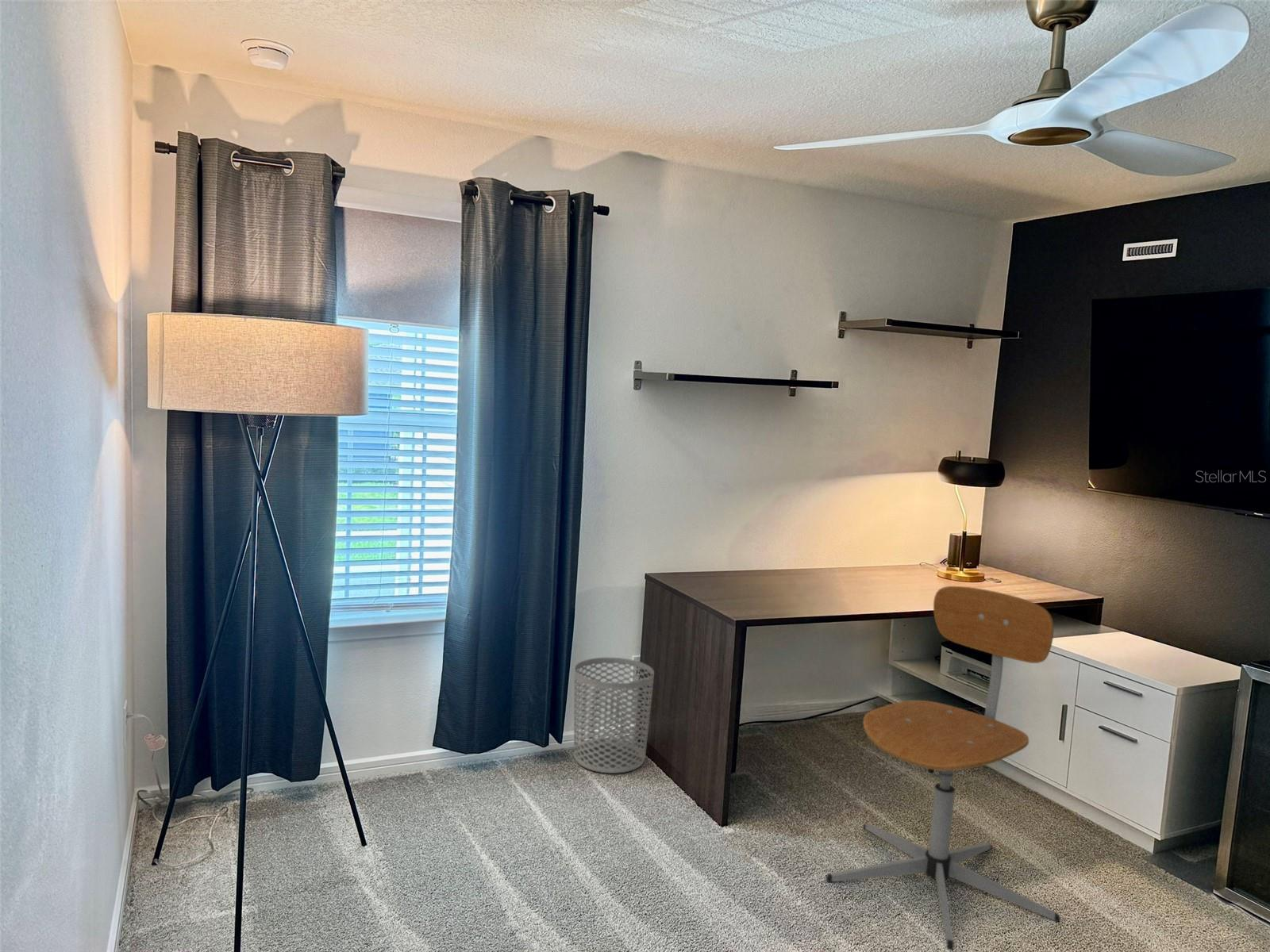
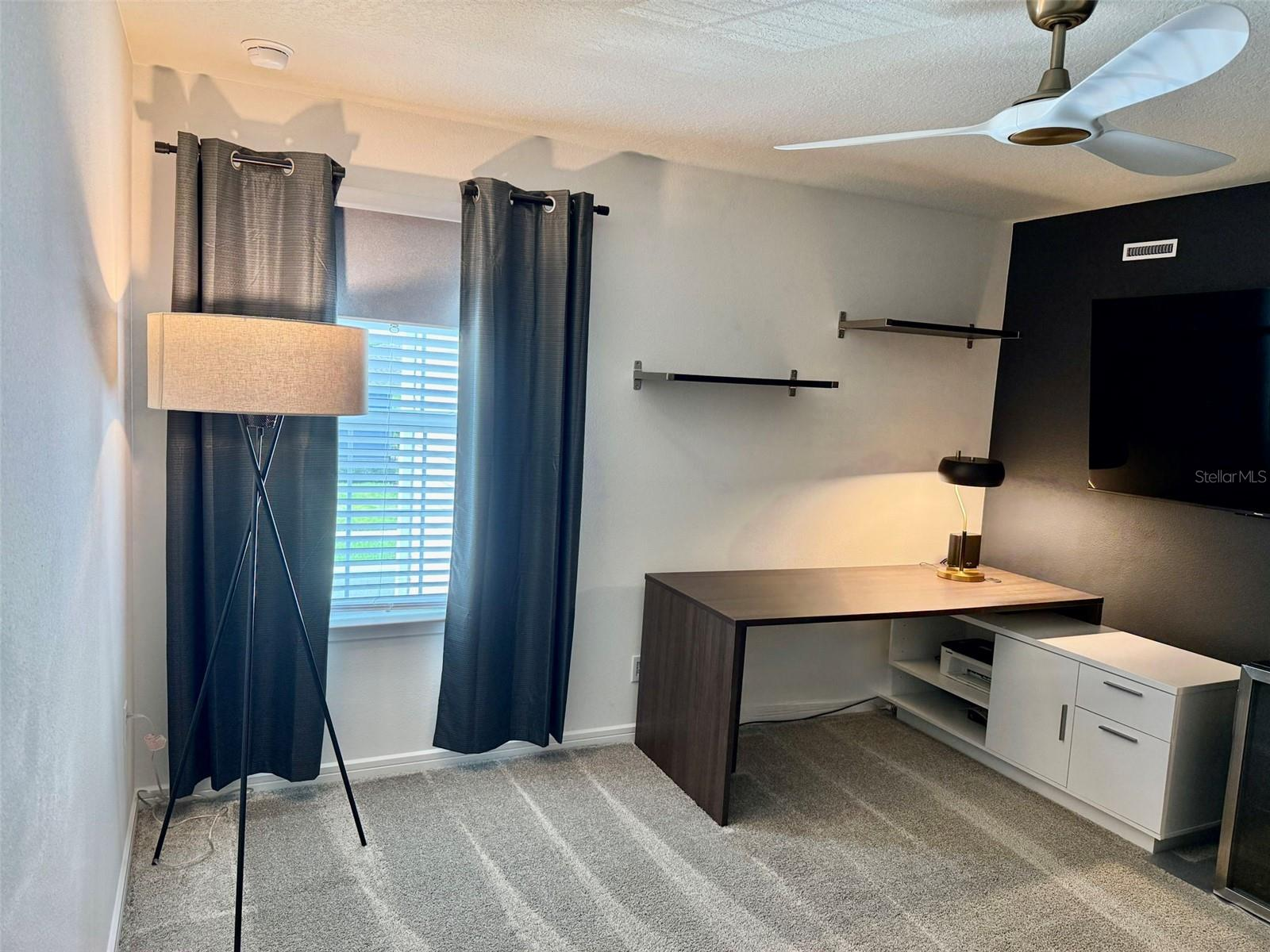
- waste bin (611, 714)
- office chair (954, 740)
